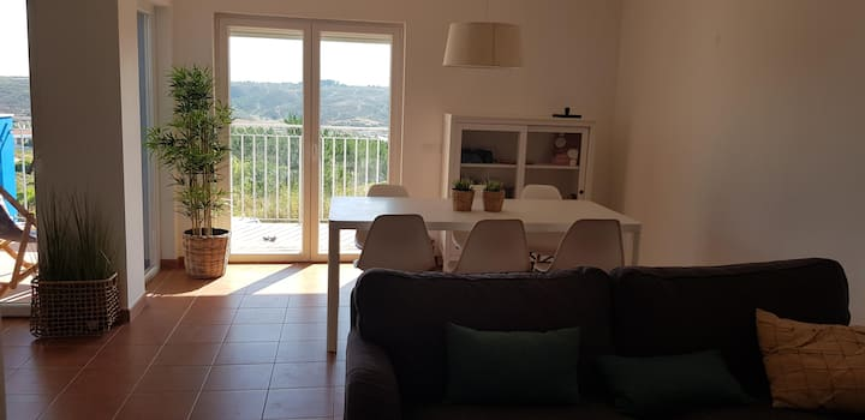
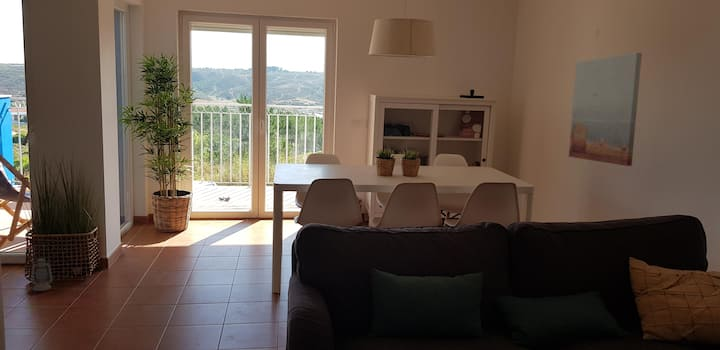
+ lantern (41, 266)
+ wall art (601, 110)
